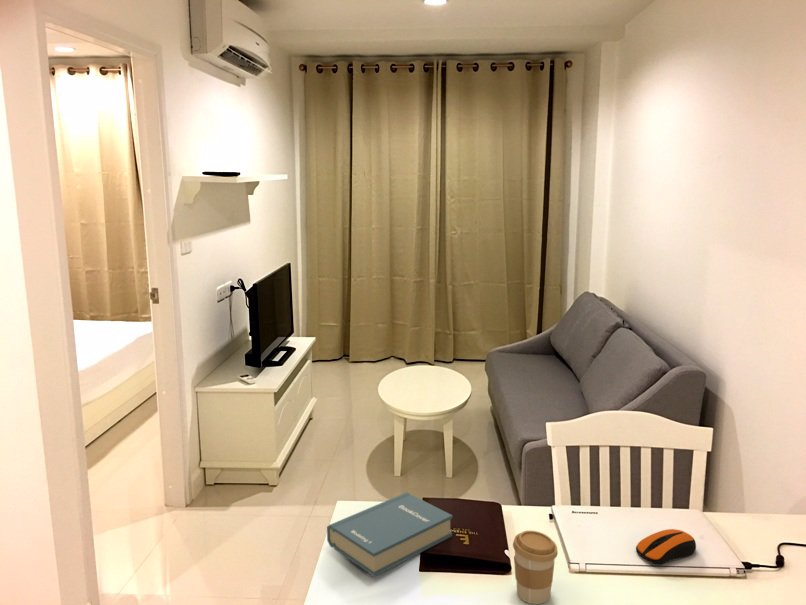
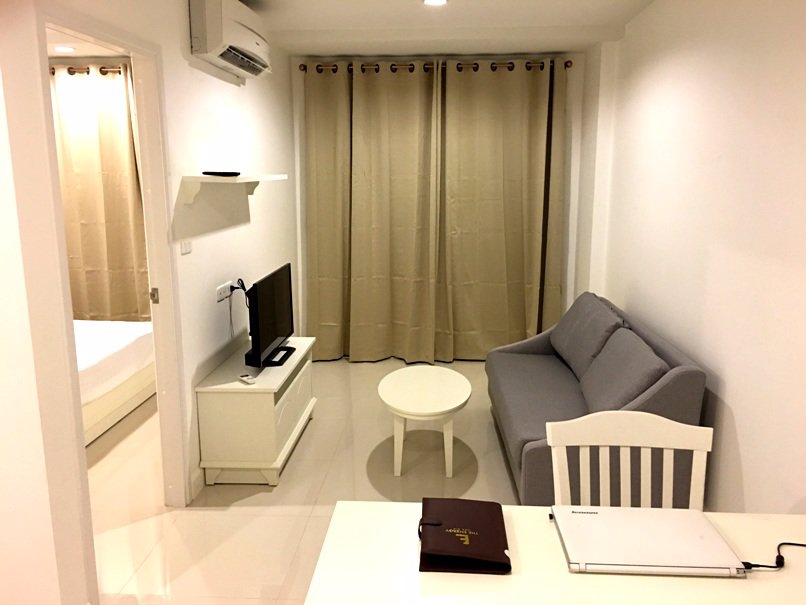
- hardback book (390, 529)
- computer mouse (667, 543)
- coffee cup (534, 566)
